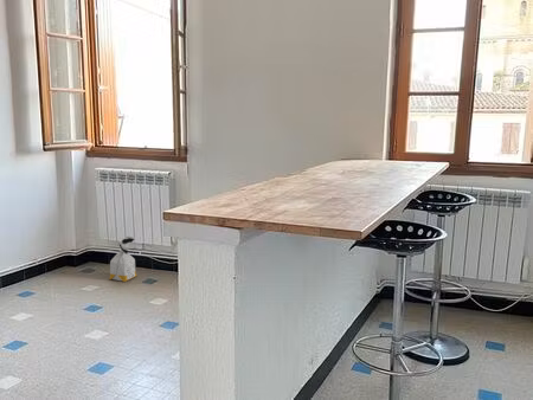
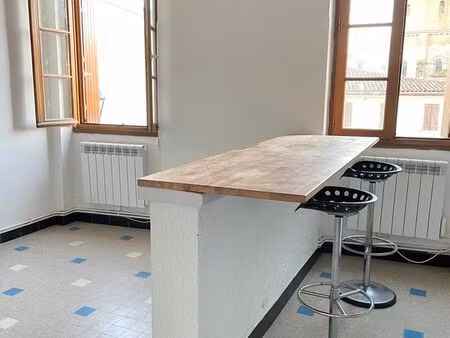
- bag (123, 257)
